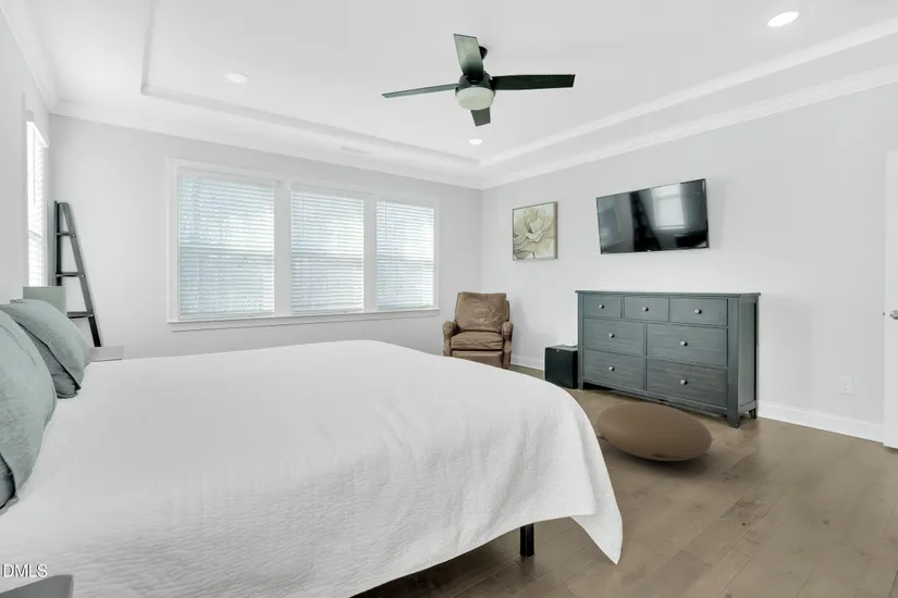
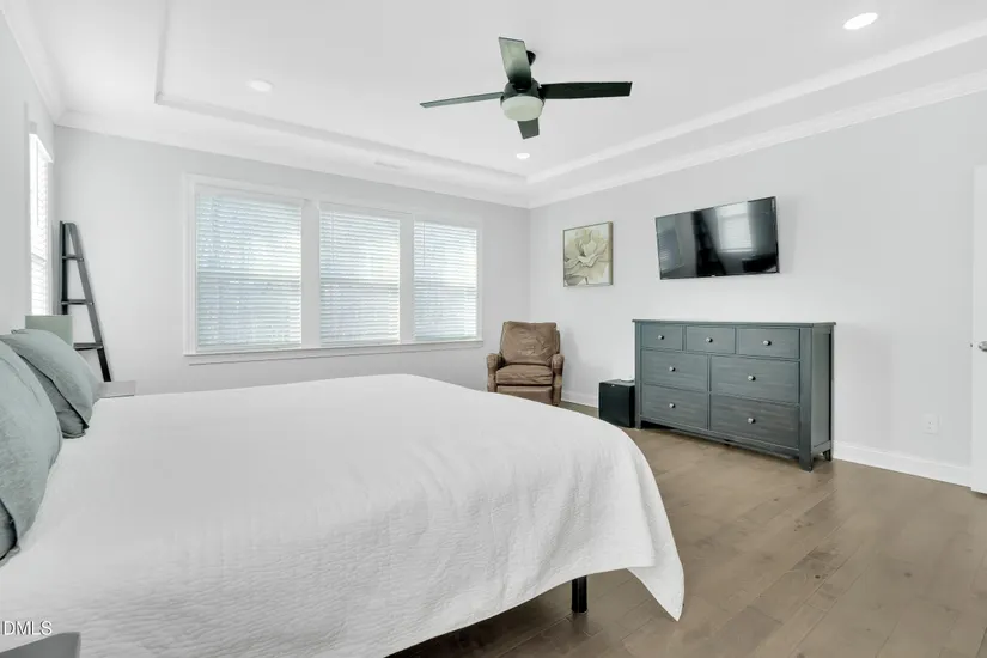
- pouf (650, 428)
